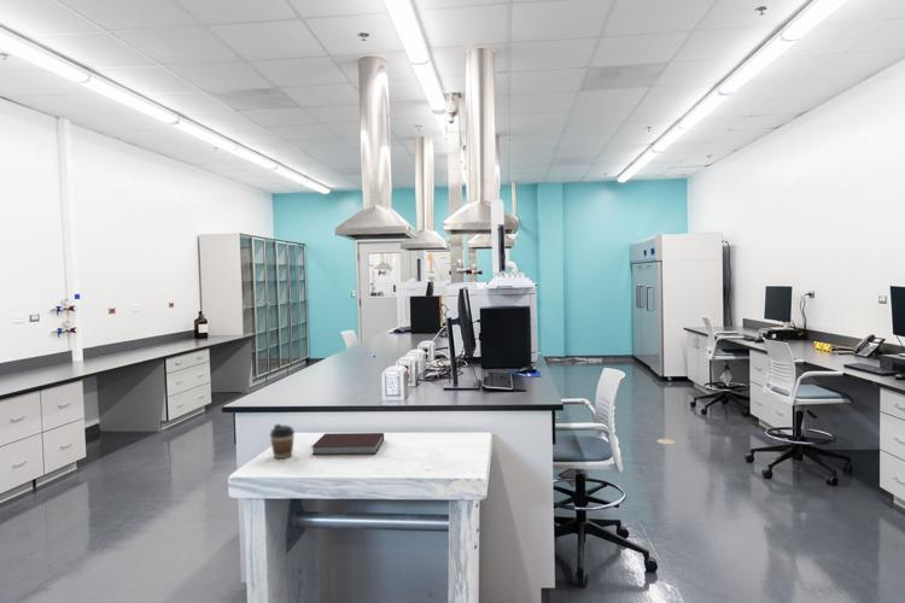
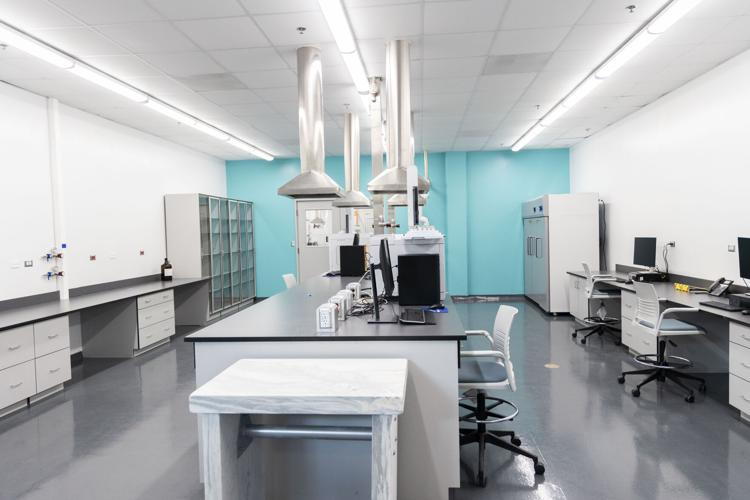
- coffee cup (282, 440)
- notebook (349, 443)
